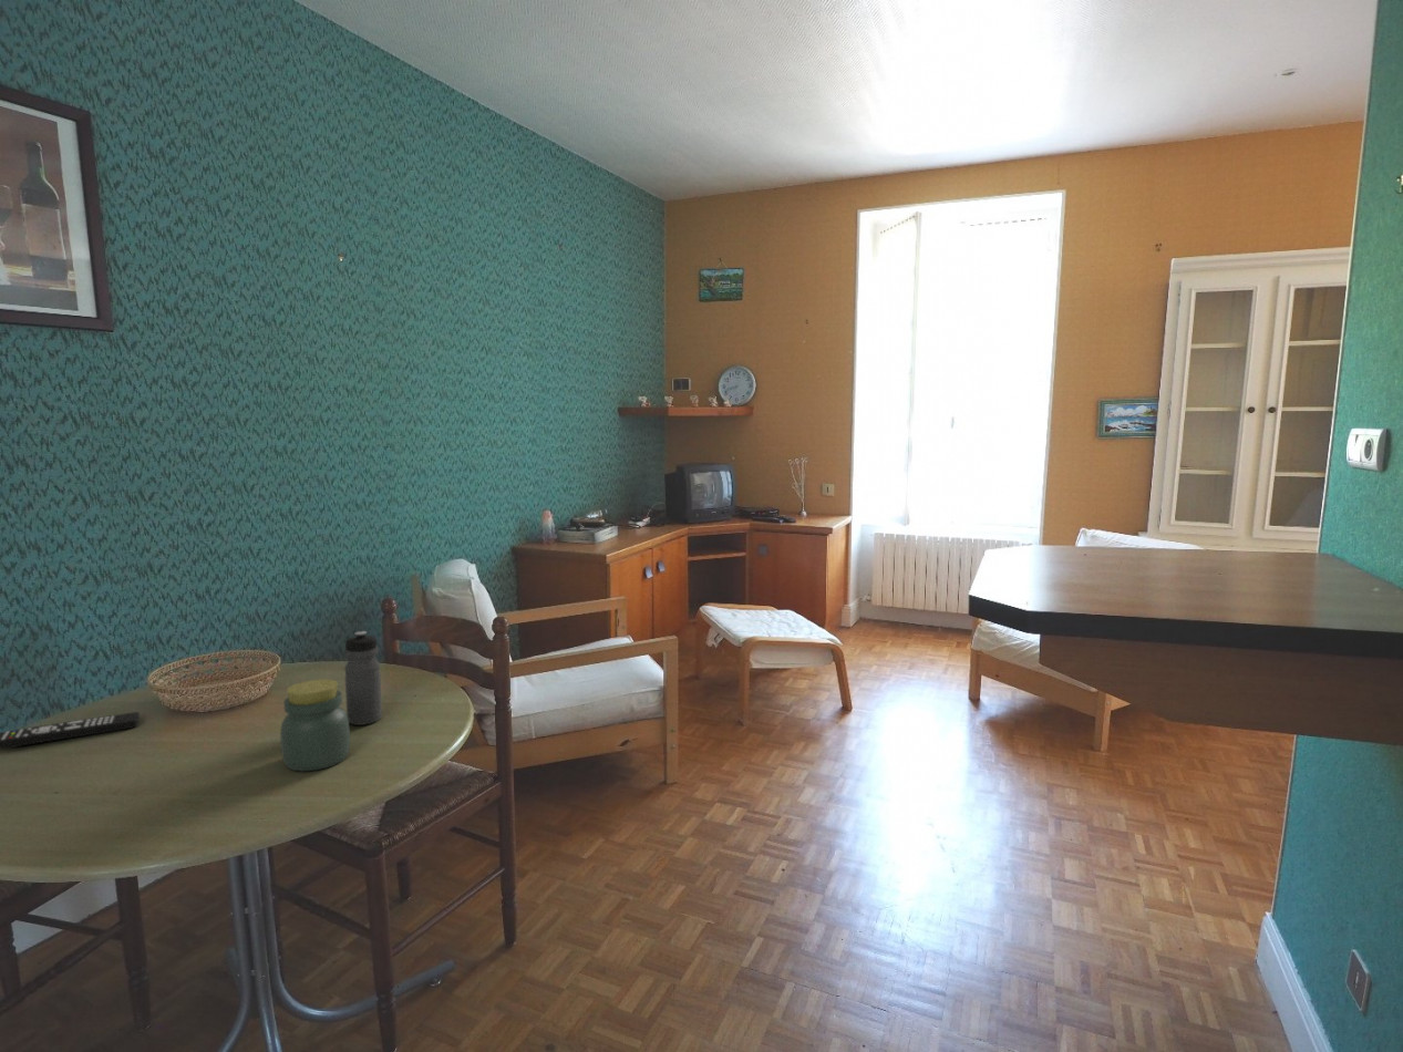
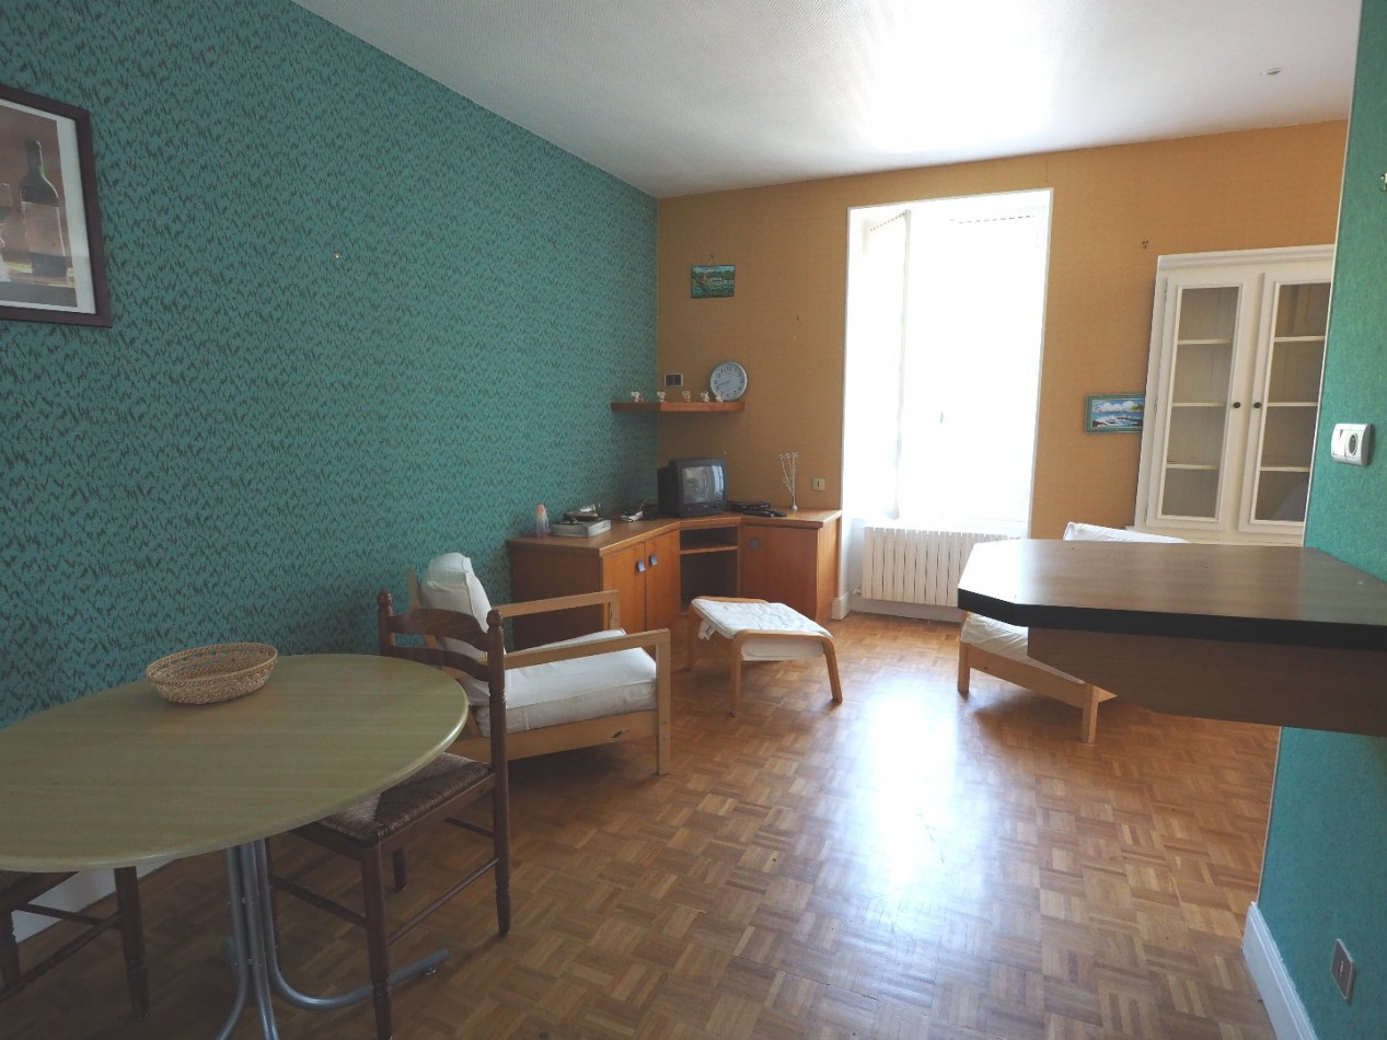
- remote control (64, 731)
- jar (314, 723)
- water bottle (362, 675)
